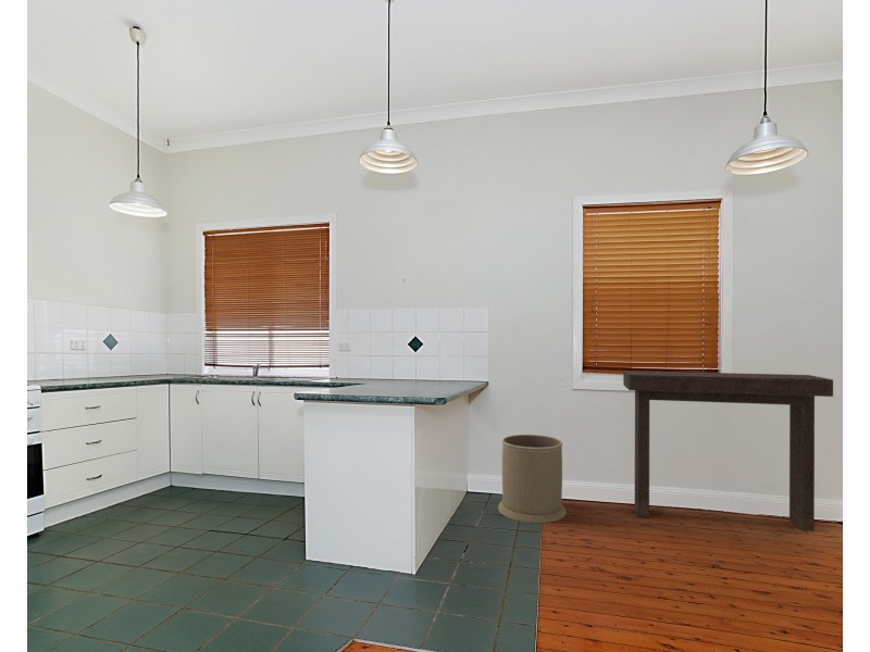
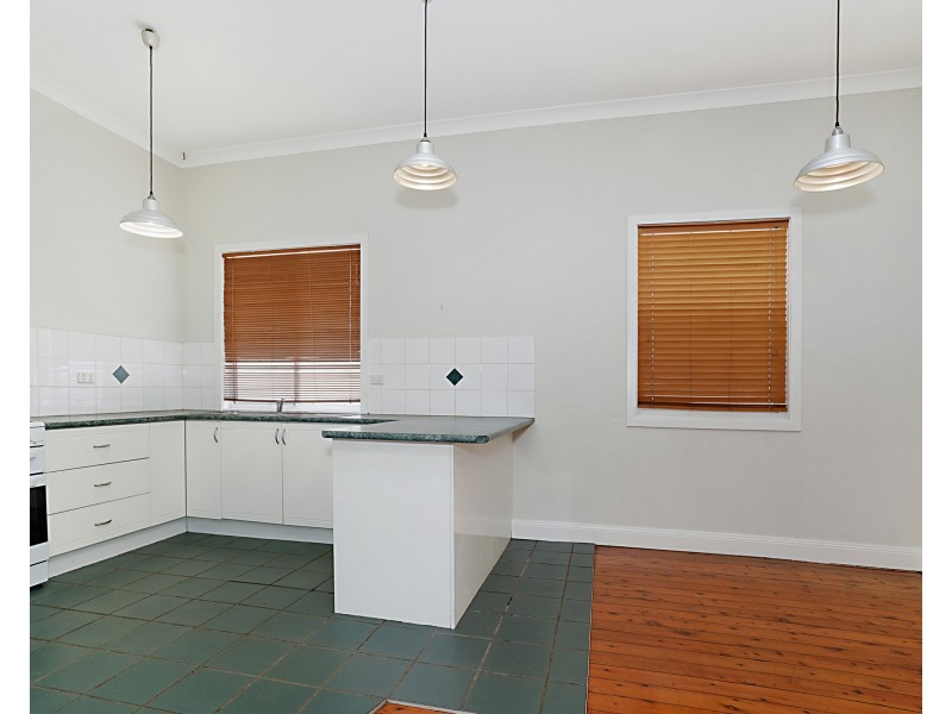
- console table (725, 402)
- trash can (532, 475)
